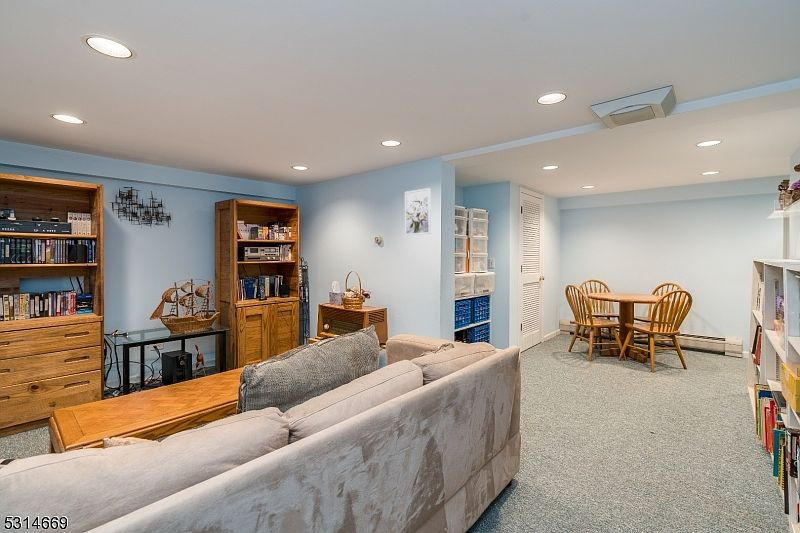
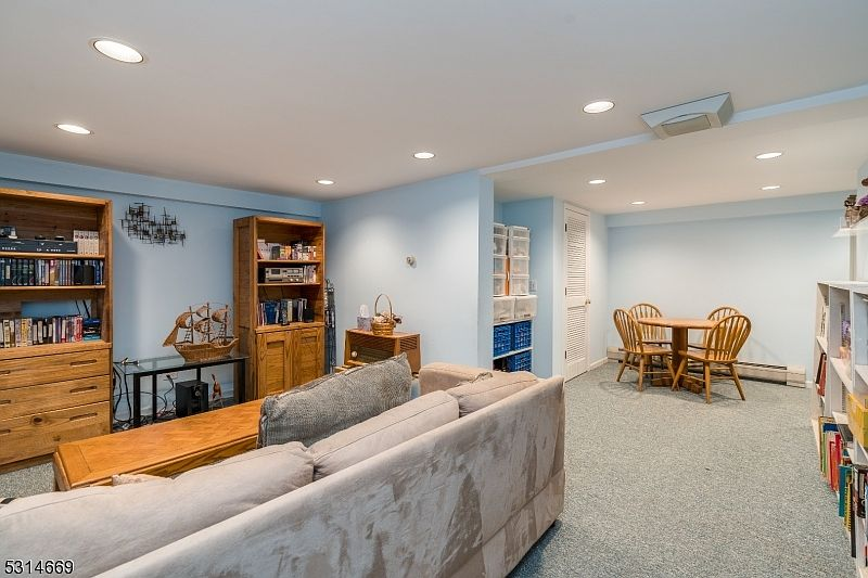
- wall art (417, 212)
